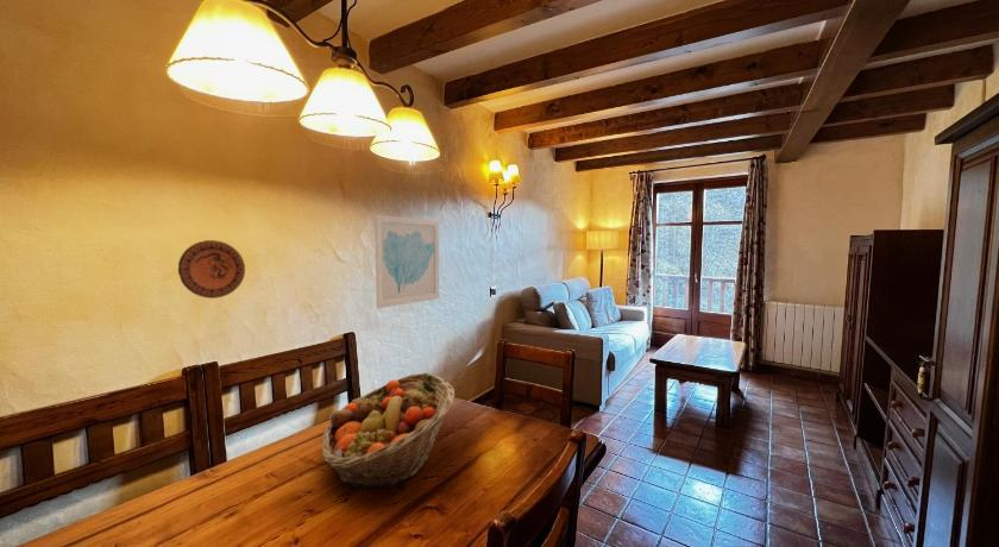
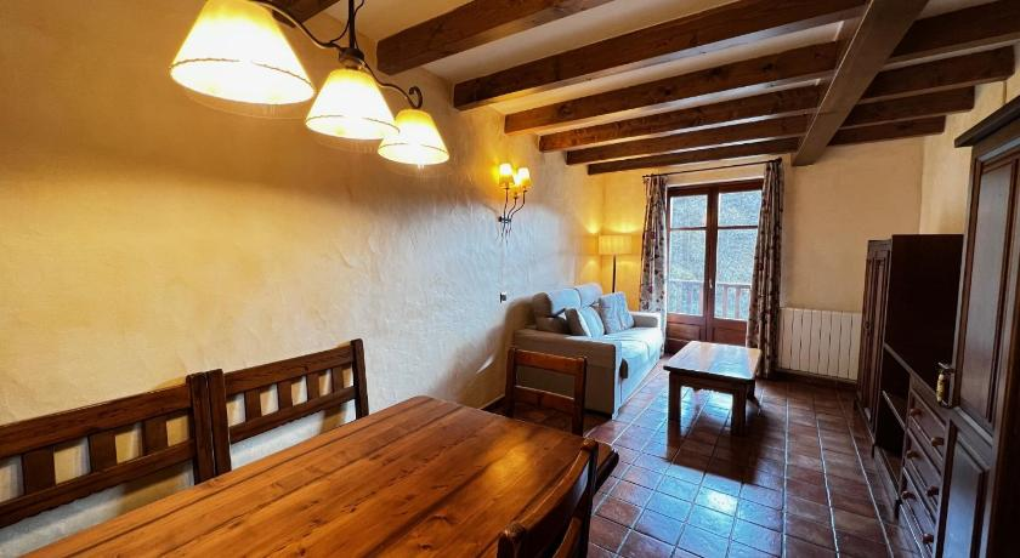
- wall art (409, 260)
- decorative plate (213, 269)
- fruit basket (390, 423)
